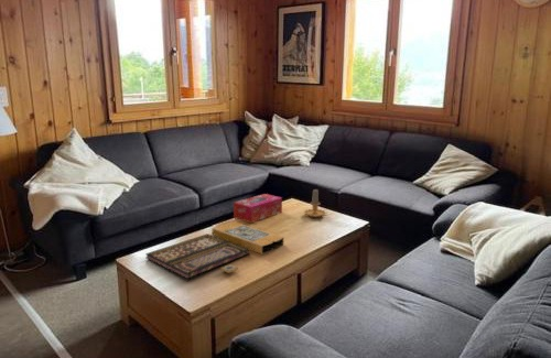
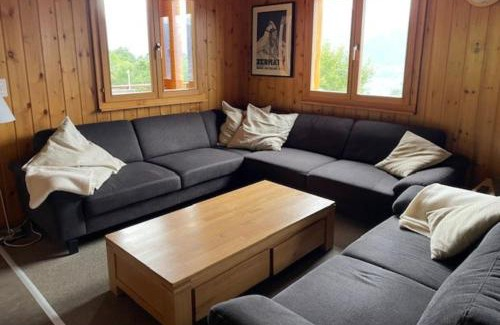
- tissue box (258, 207)
- candle (316, 203)
- board game (219, 248)
